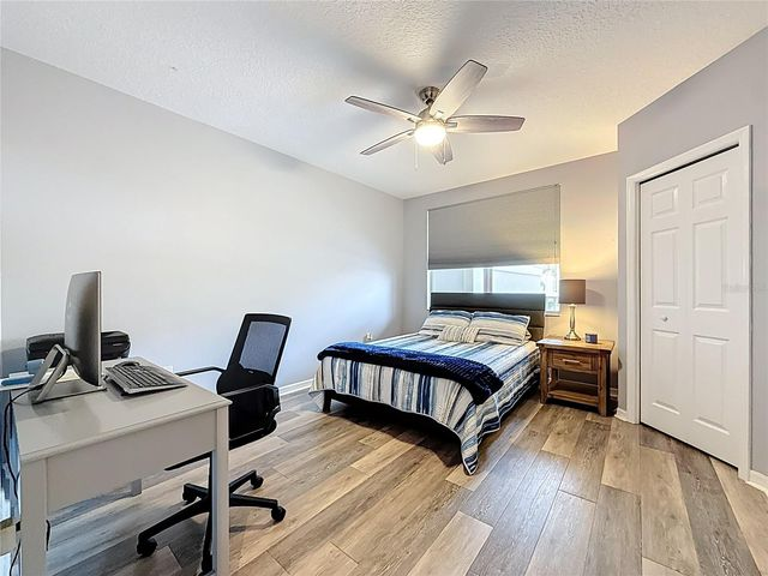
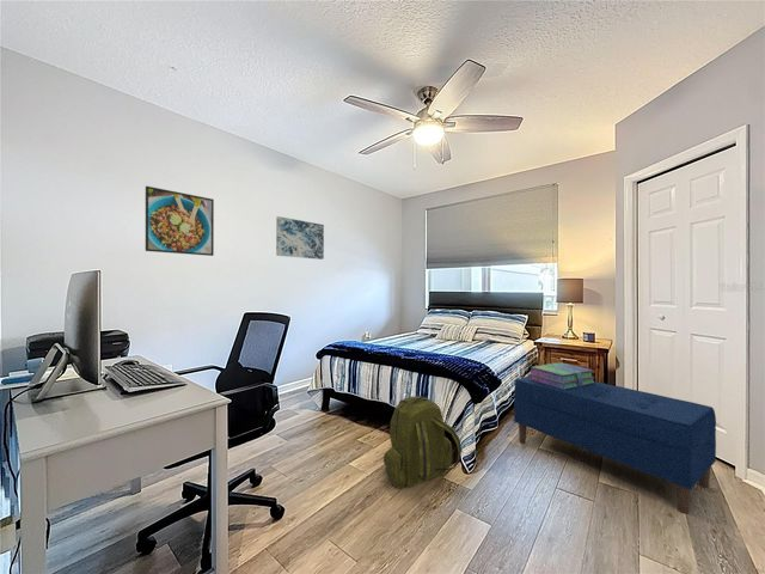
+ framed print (182, 222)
+ bench (601, 426)
+ wall art (301, 239)
+ backpack (421, 436)
+ stack of books (561, 374)
